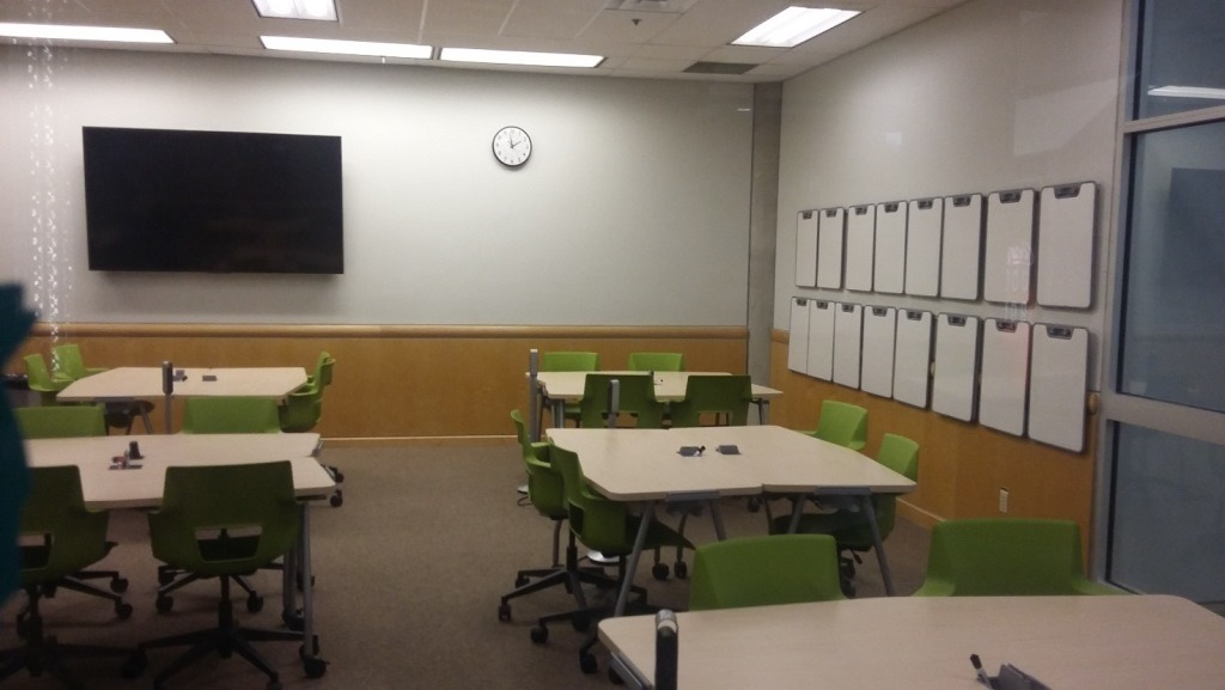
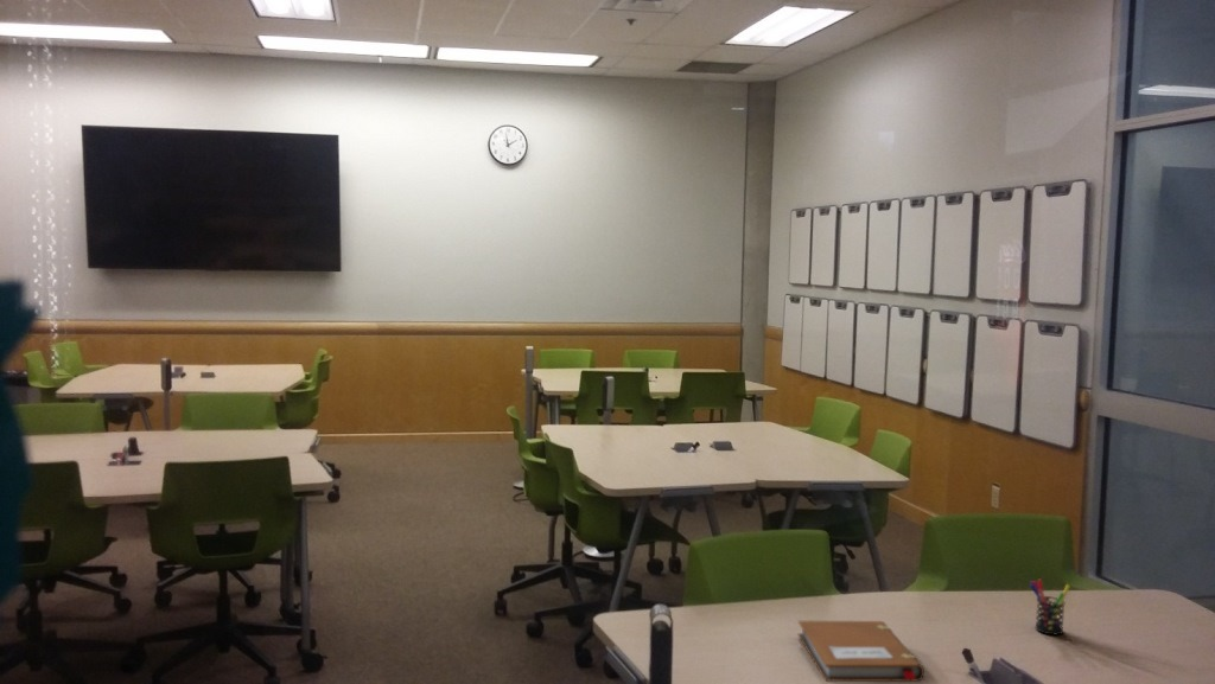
+ notebook (858, 650)
+ pen holder (1050, 605)
